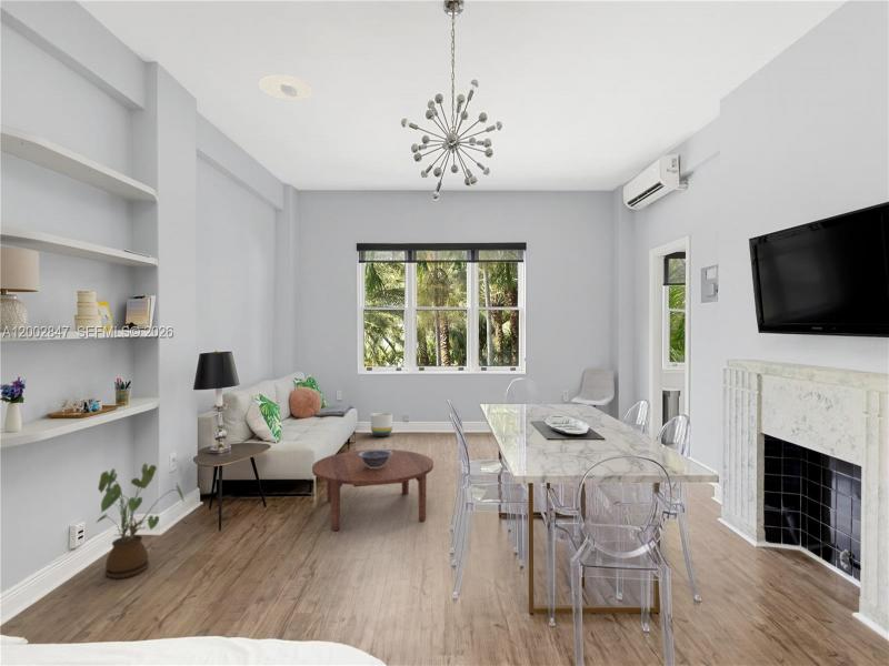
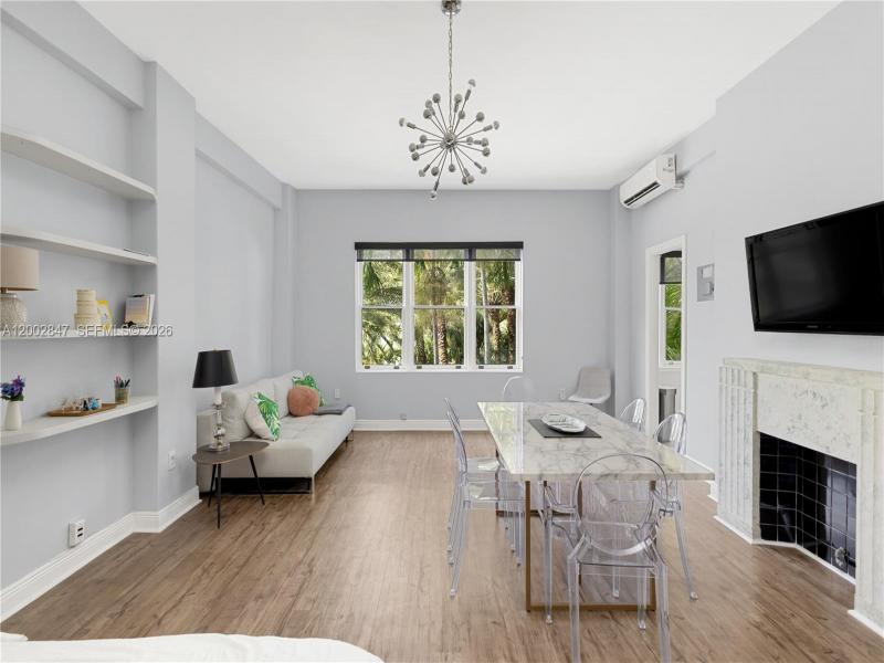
- coffee table (373, 484)
- recessed light (286, 85)
- house plant (134, 519)
- decorative bowl (374, 460)
- planter (381, 424)
